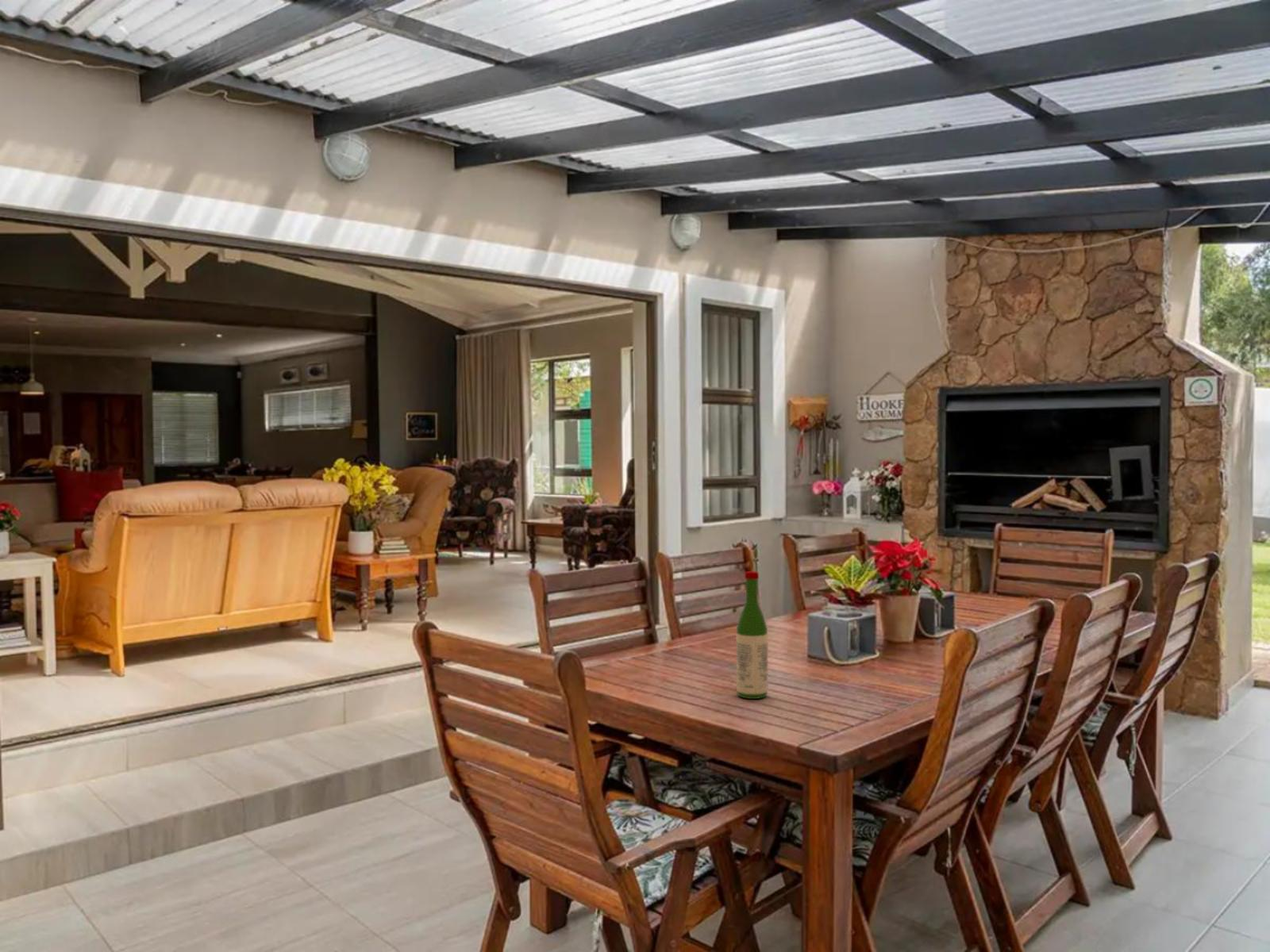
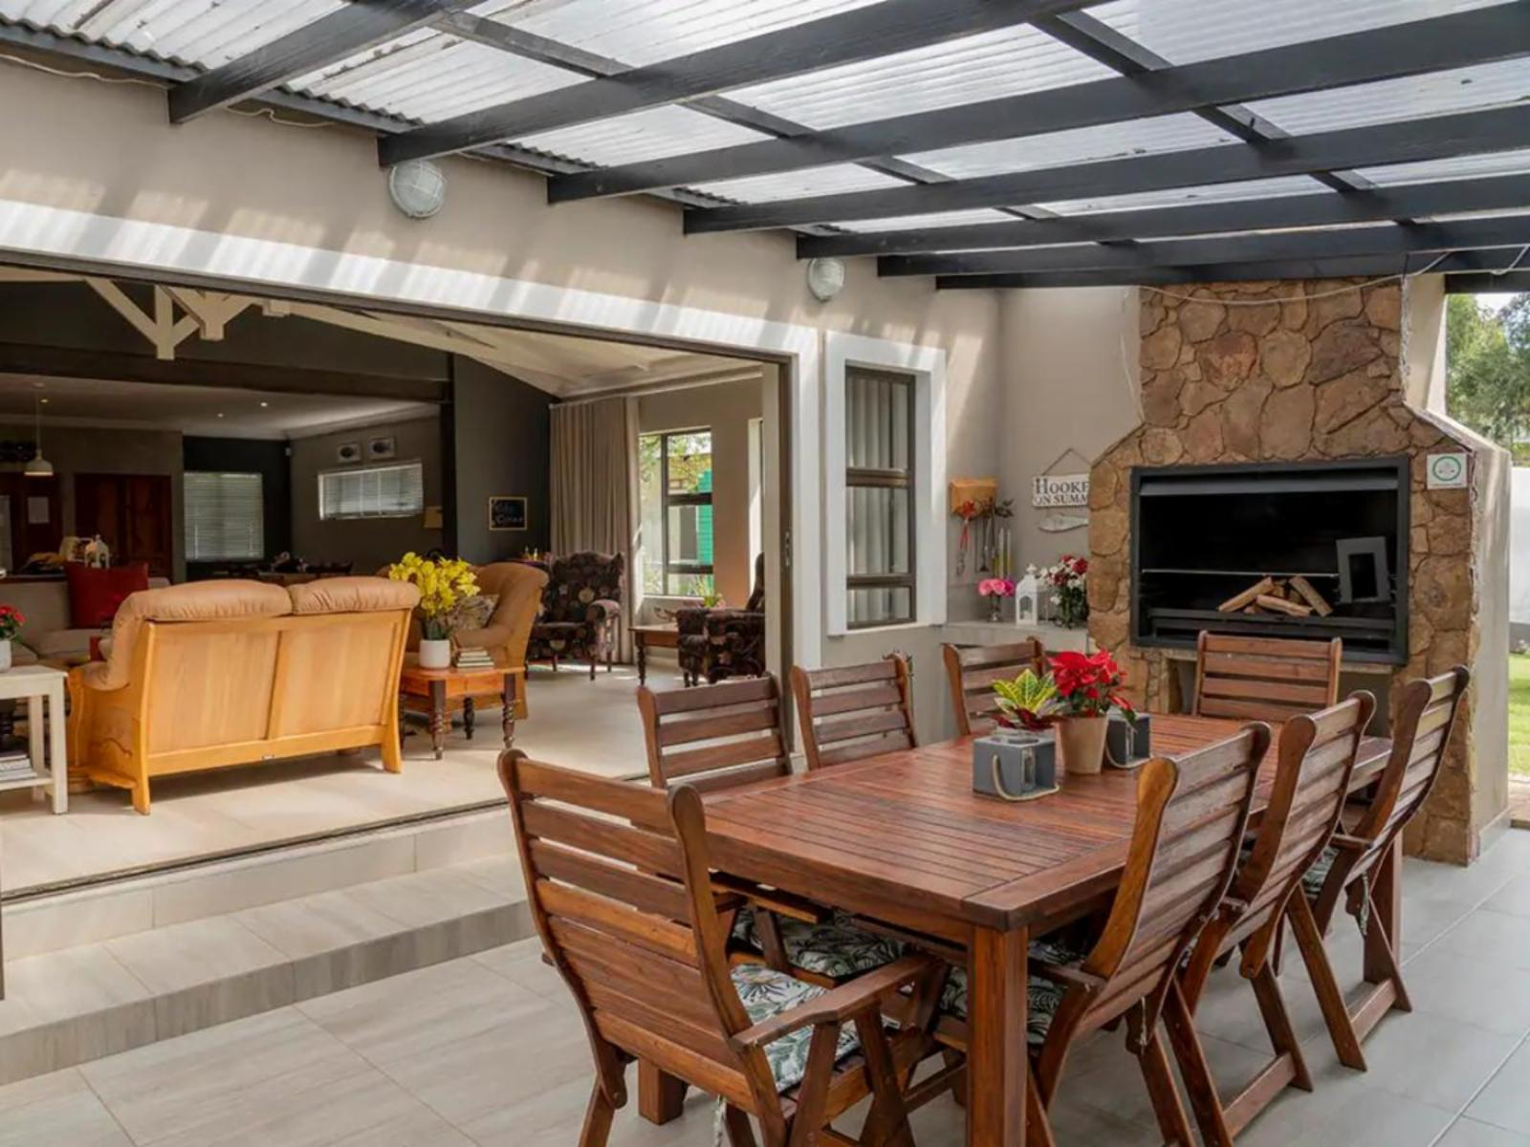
- wine bottle (752, 633)
